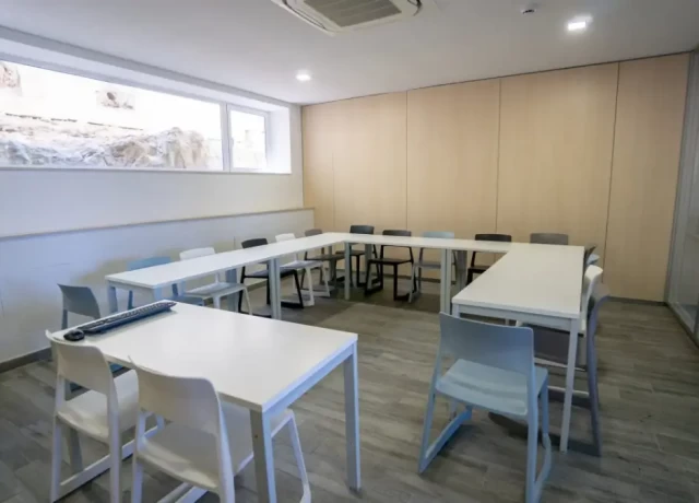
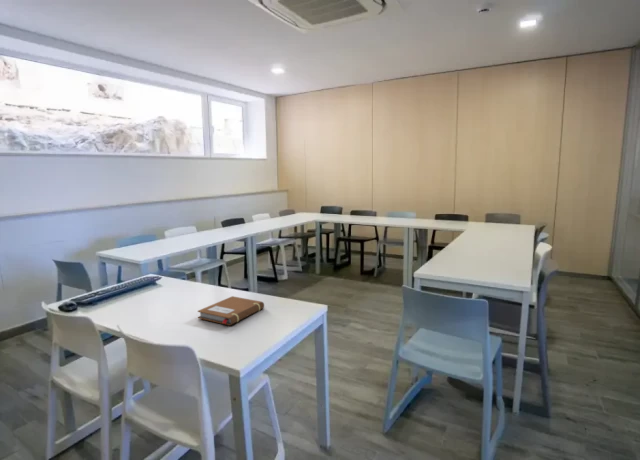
+ notebook (231, 310)
